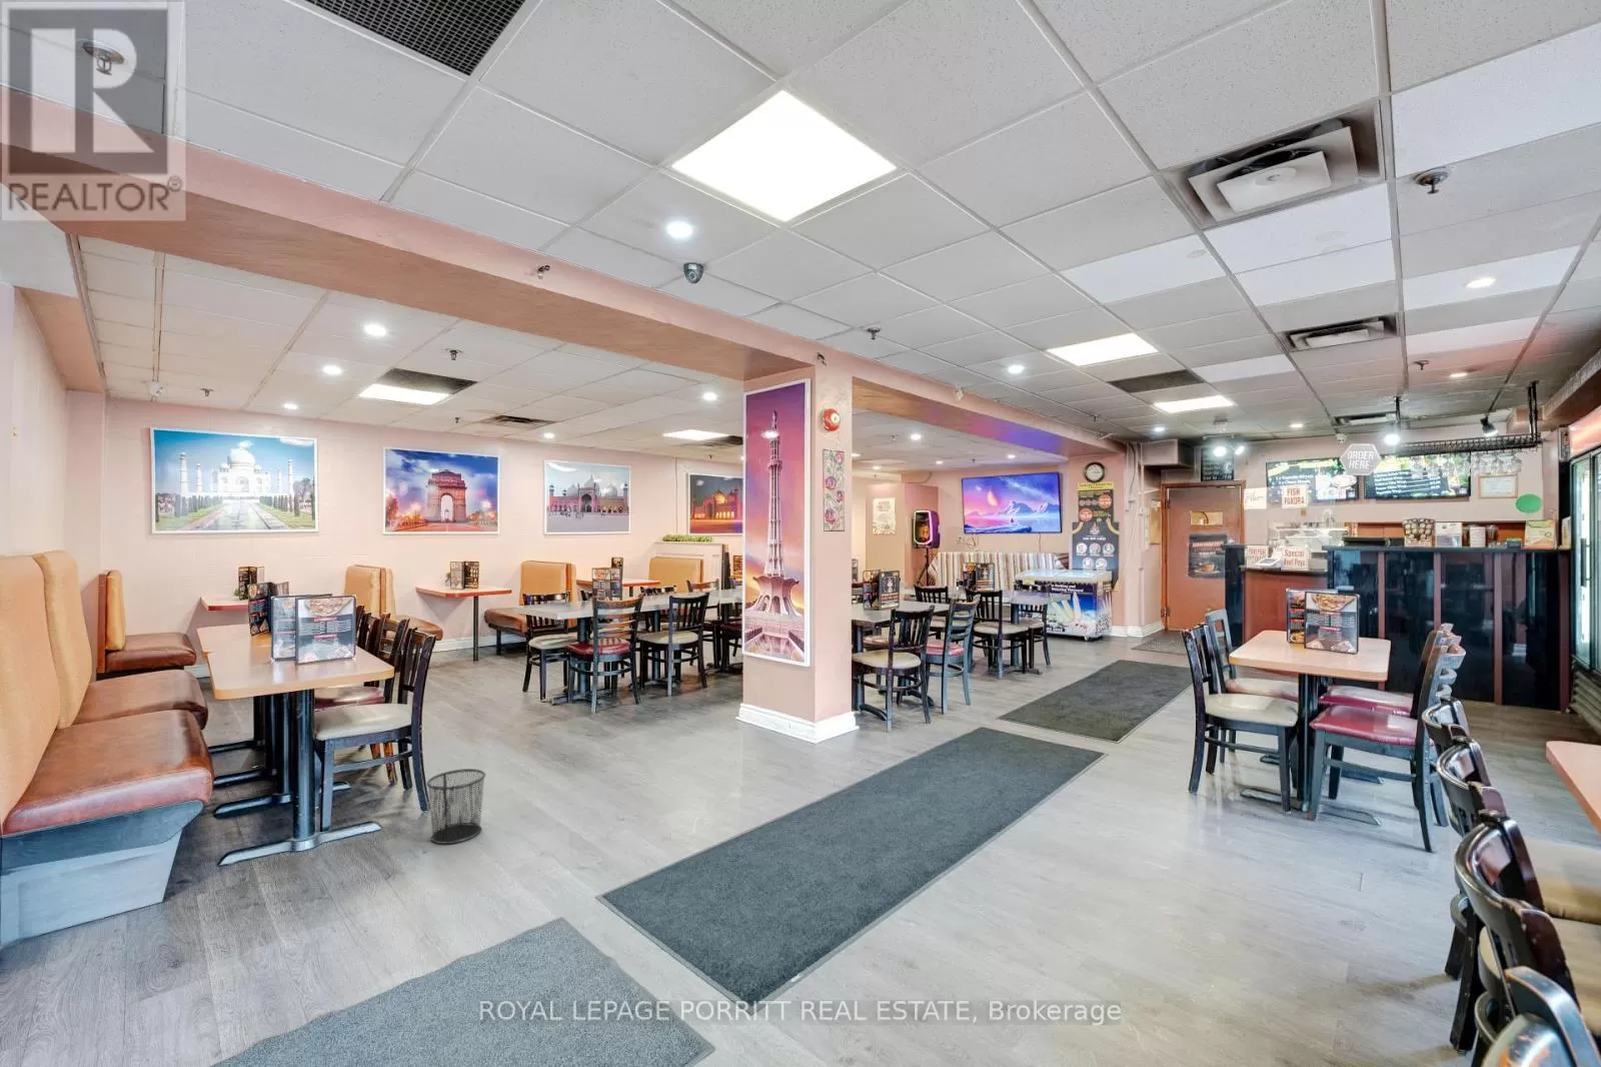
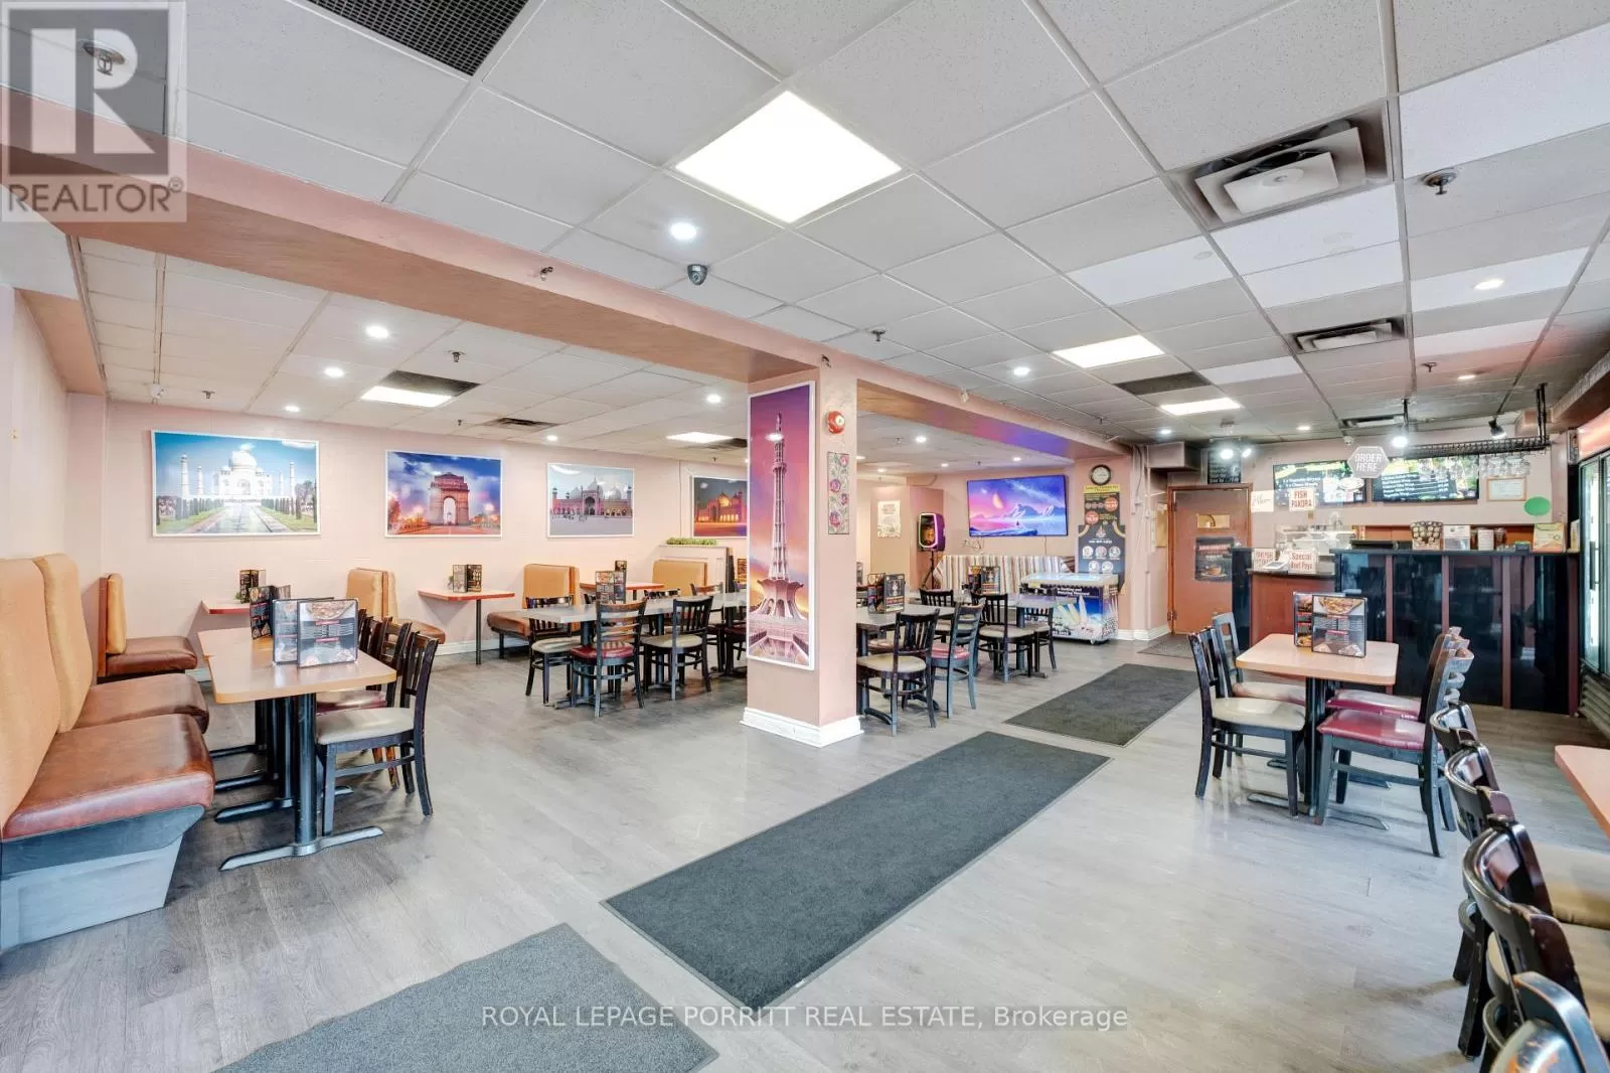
- waste bin (456, 806)
